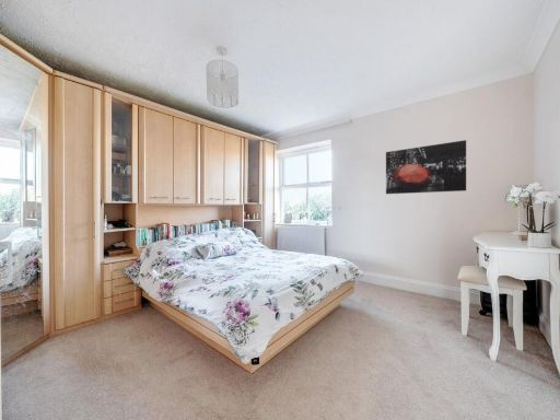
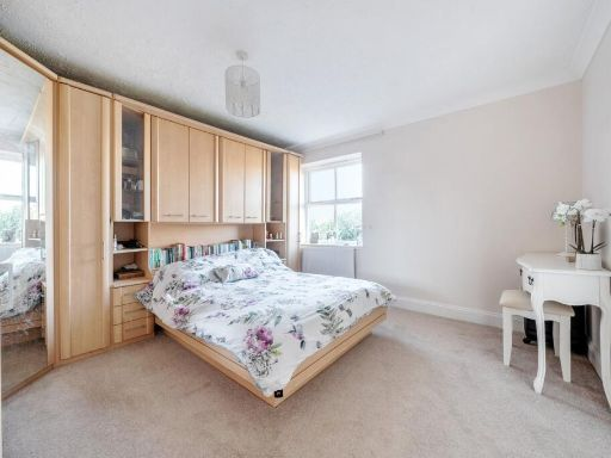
- wall art (422, 170)
